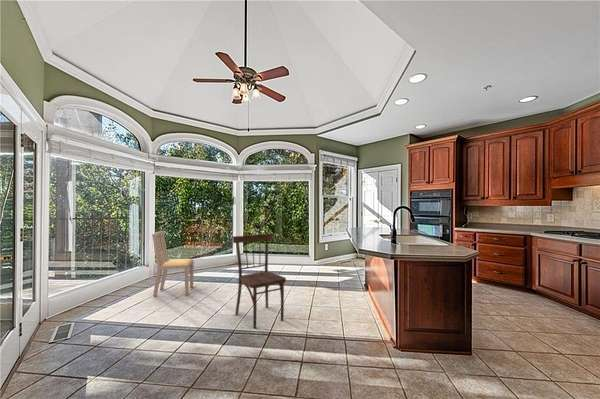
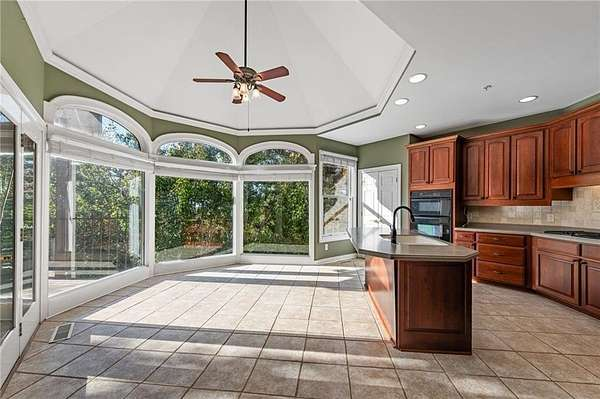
- dining chair (260, 276)
- dining chair (173, 261)
